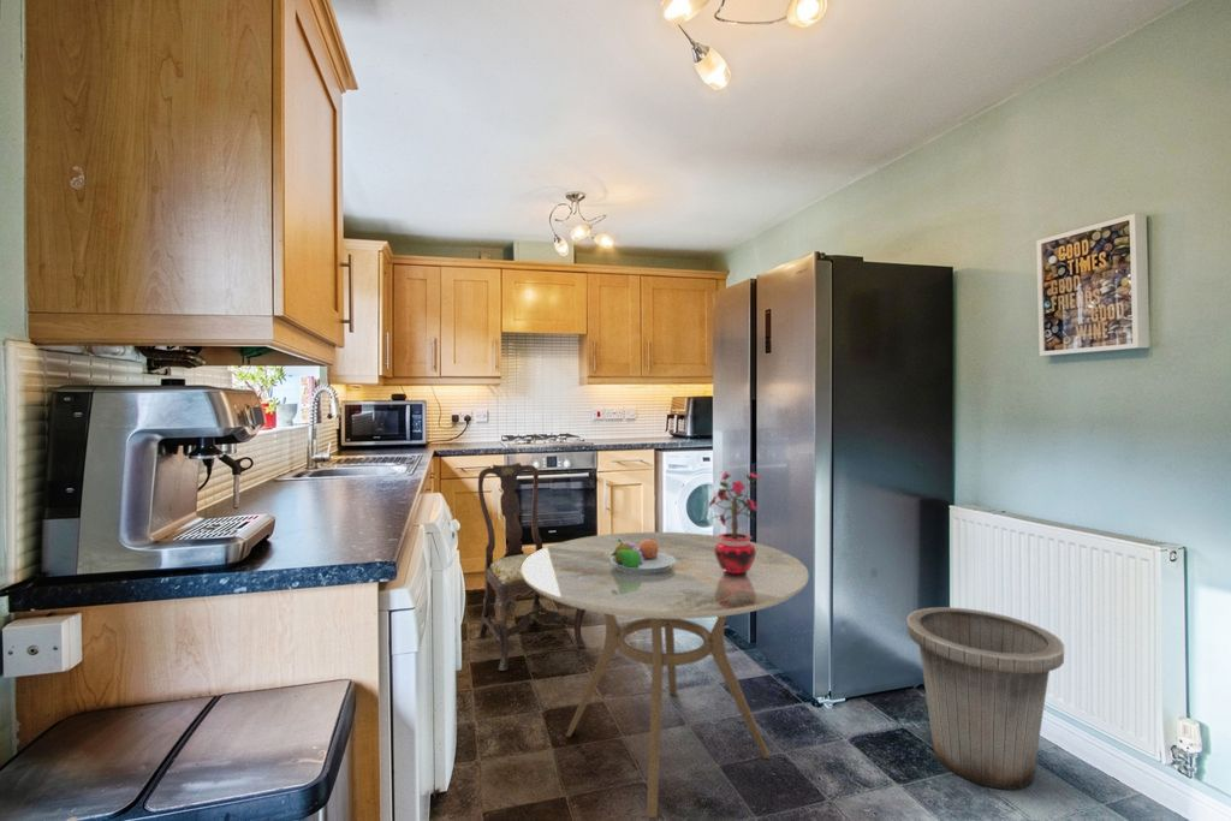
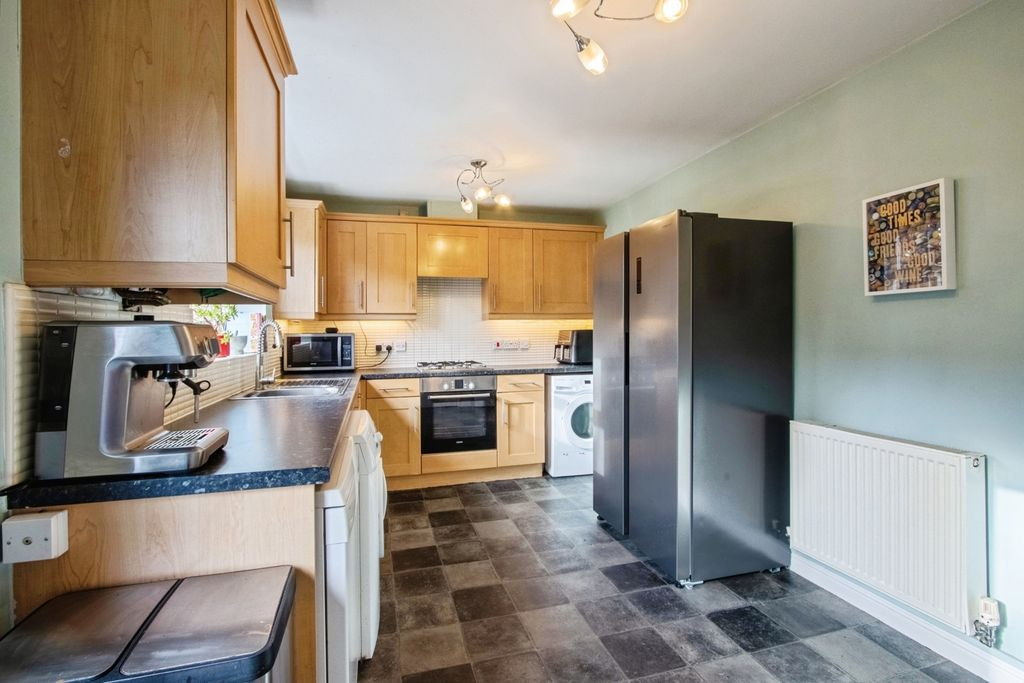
- potted plant (733, 520)
- trash can (981, 695)
- dining table (662, 653)
- dining chair (522, 554)
- fruit bowl (640, 552)
